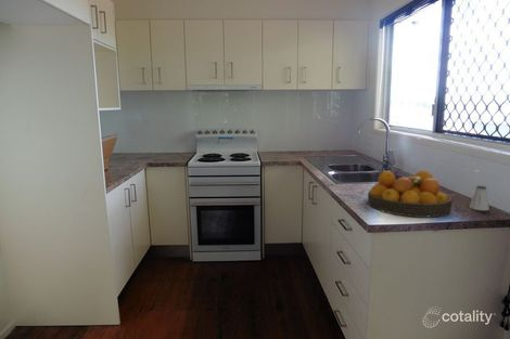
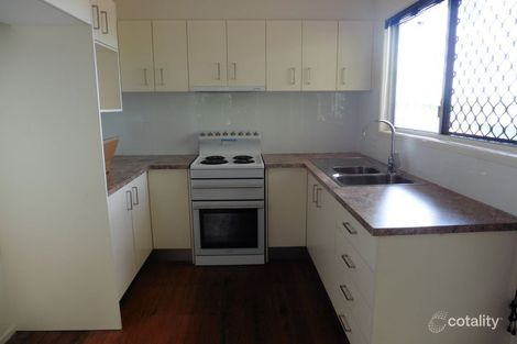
- saltshaker (480, 197)
- fruit bowl (408, 188)
